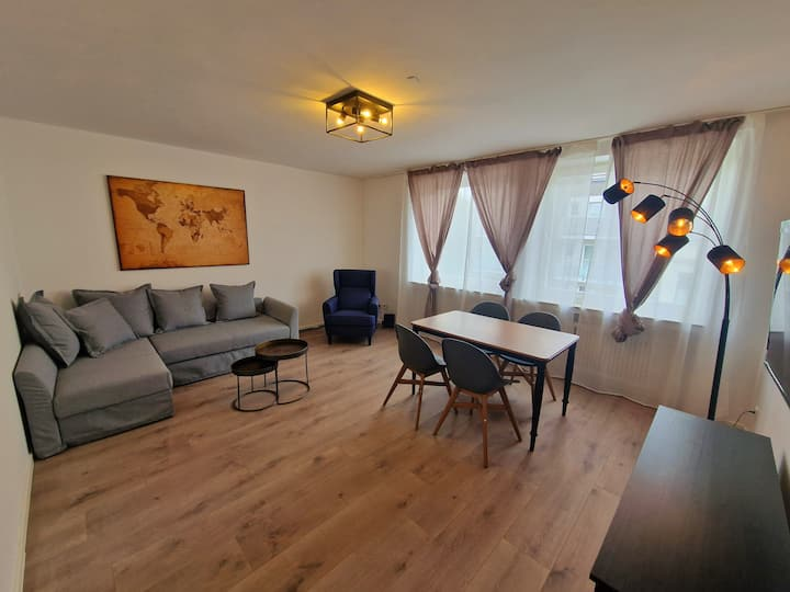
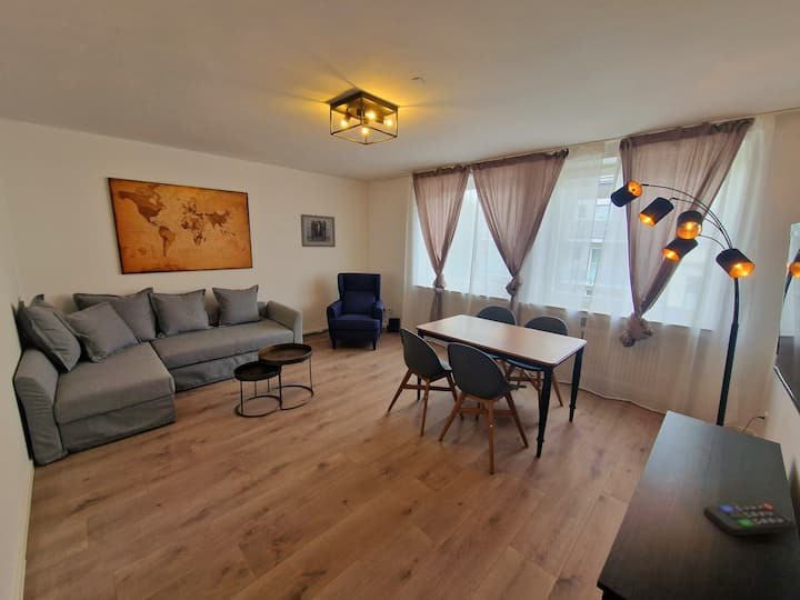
+ wall art (318, 231)
+ remote control (749, 518)
